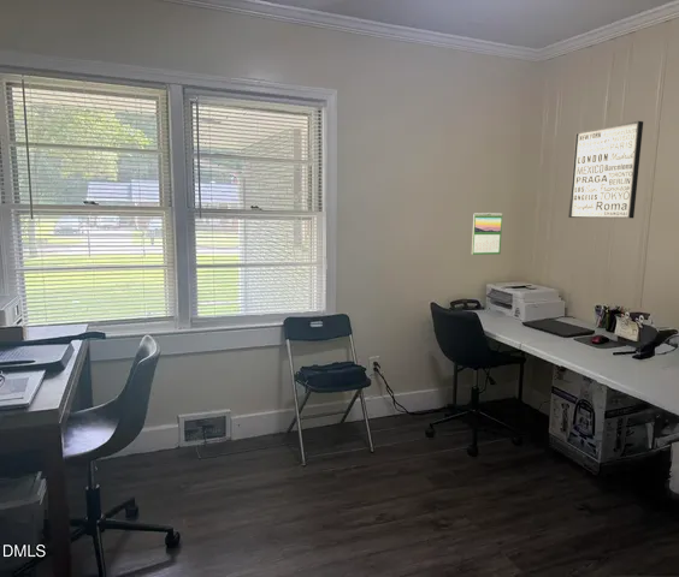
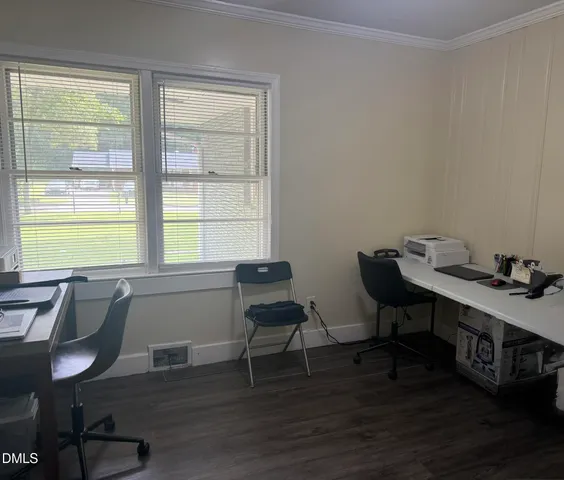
- wall art (602, 173)
- calendar (486, 233)
